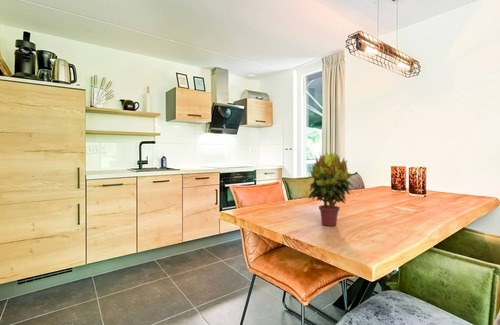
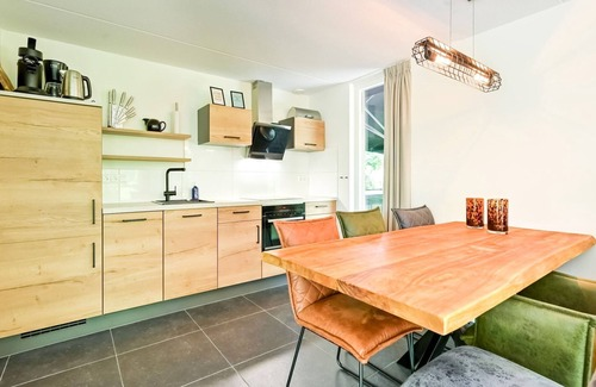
- potted plant (330, 188)
